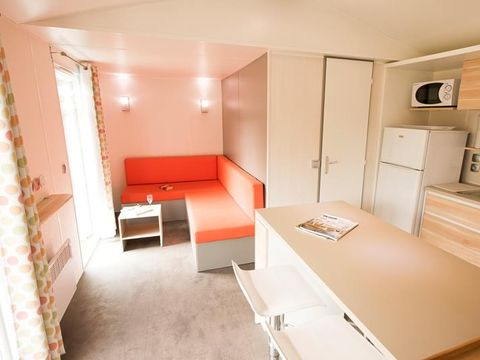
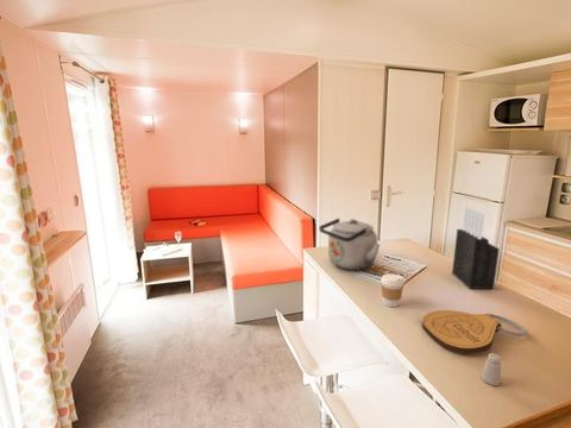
+ saltshaker (492, 367)
+ knife block (478, 246)
+ kettle (354, 243)
+ coffee cup (391, 289)
+ key chain (476, 326)
